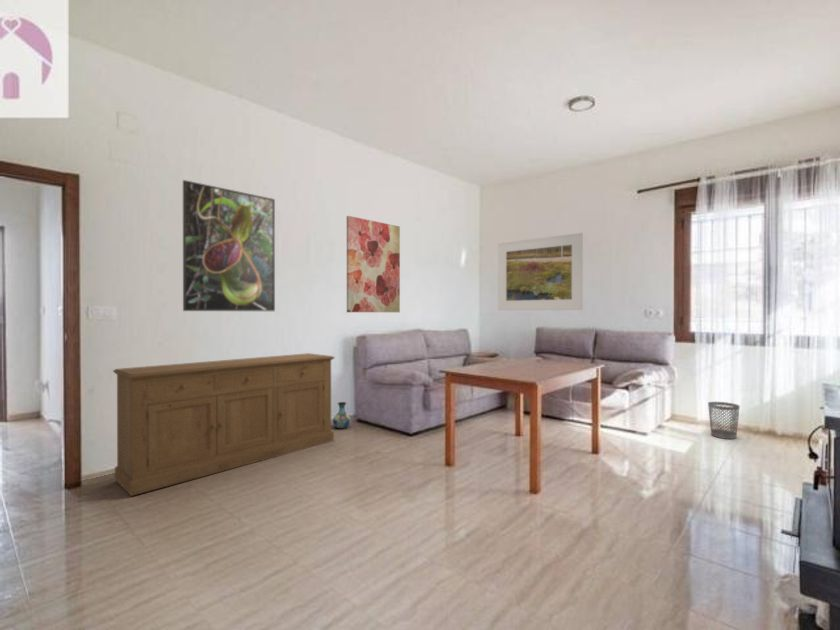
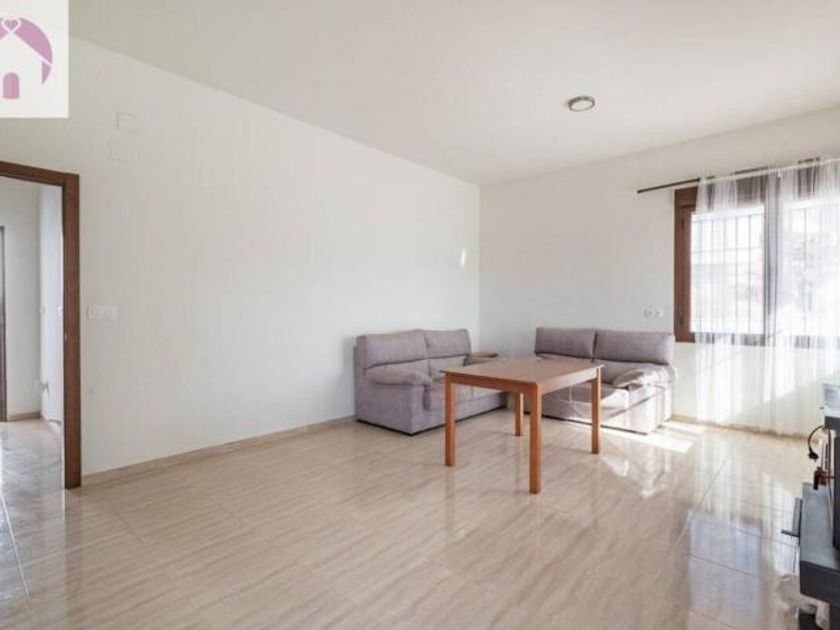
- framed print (537, 274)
- sideboard (238, 409)
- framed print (232, 250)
- wastebasket (723, 420)
- wall art (374, 267)
- vase (341, 415)
